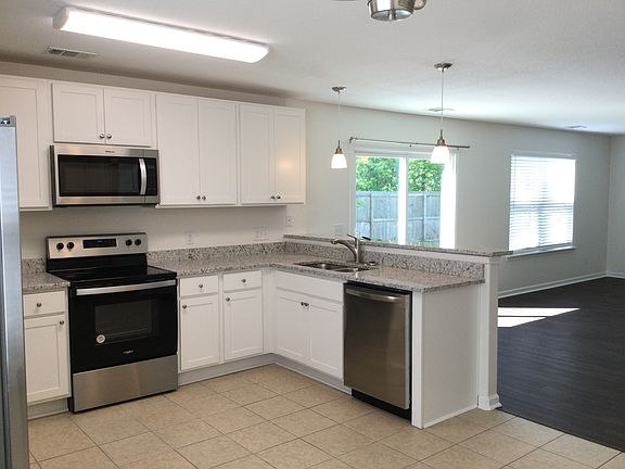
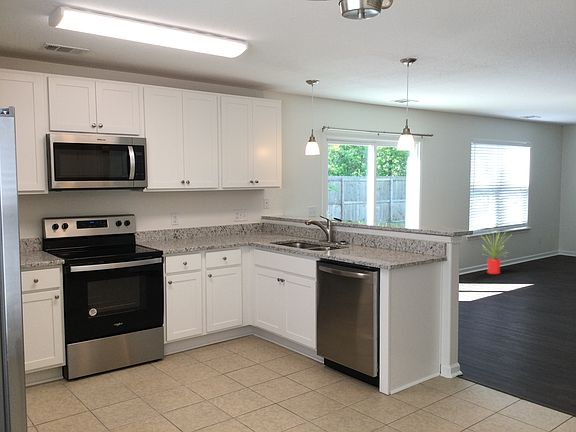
+ house plant (493, 251)
